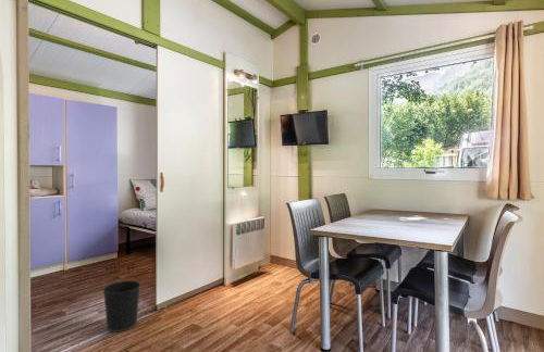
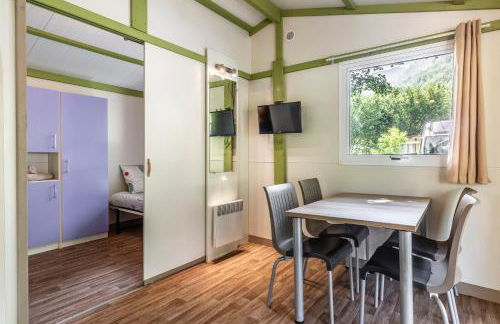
- wastebasket (122, 305)
